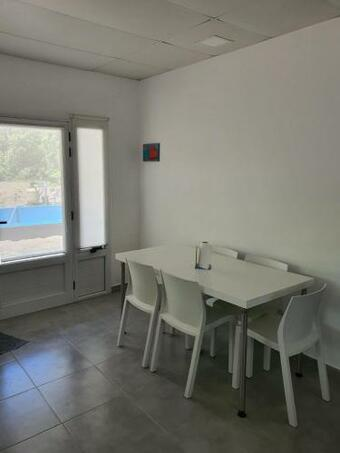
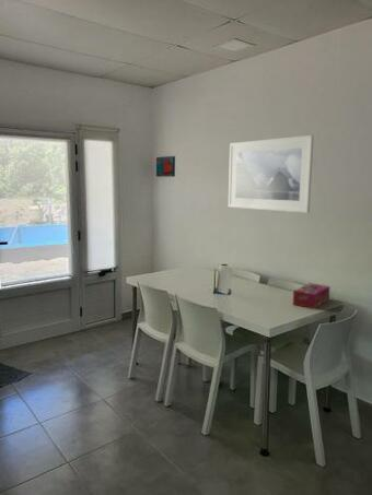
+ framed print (266, 175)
+ tissue box (311, 295)
